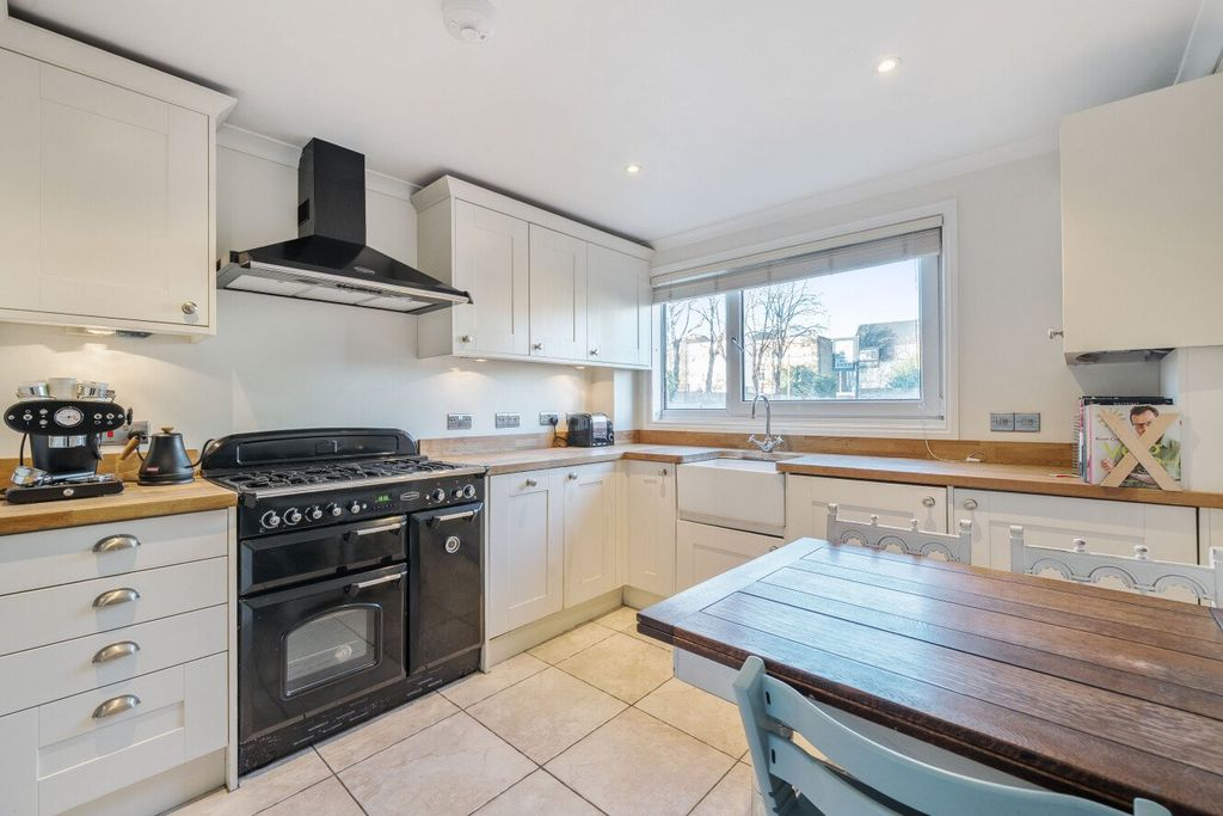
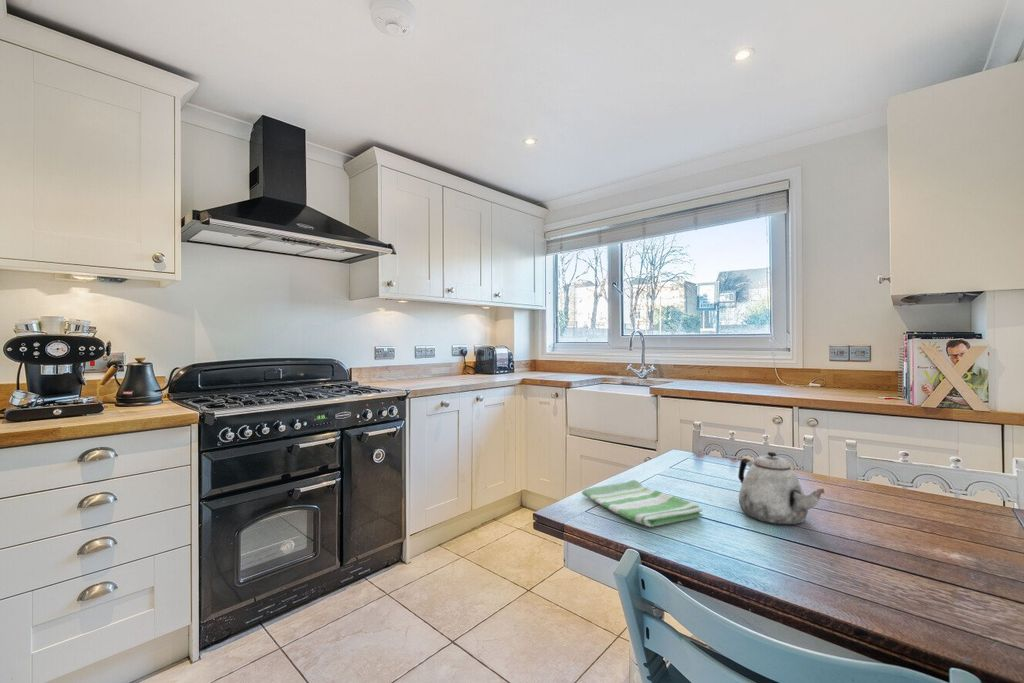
+ dish towel (639, 500)
+ teapot (777, 485)
